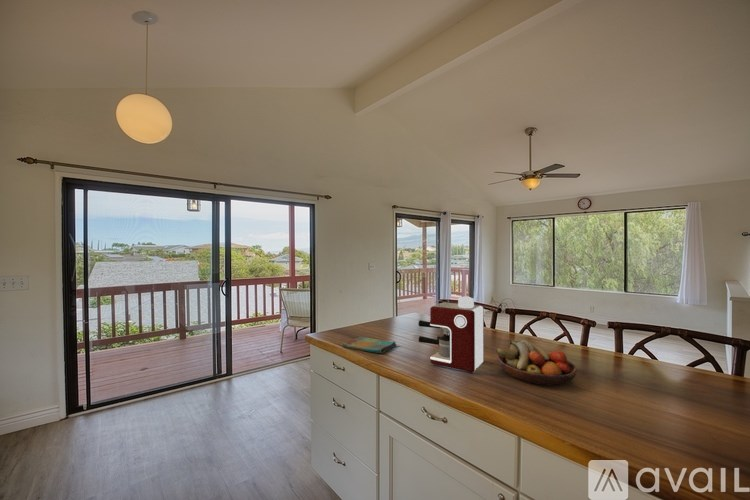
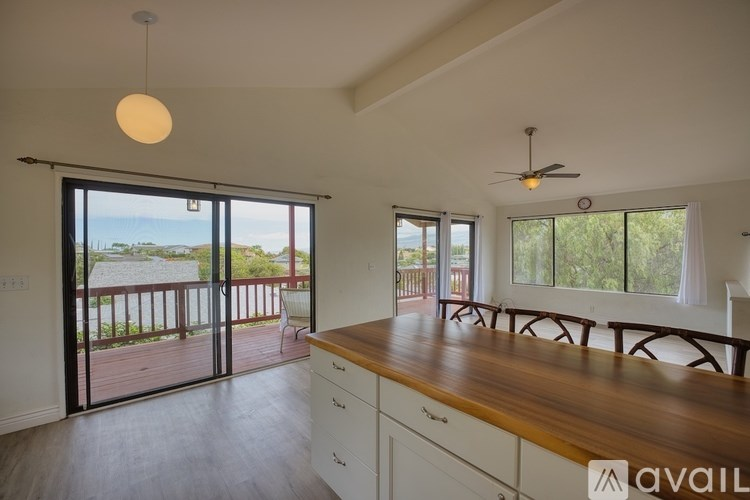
- dish towel (369, 344)
- coffee maker (447, 328)
- fruit bowl (534, 358)
